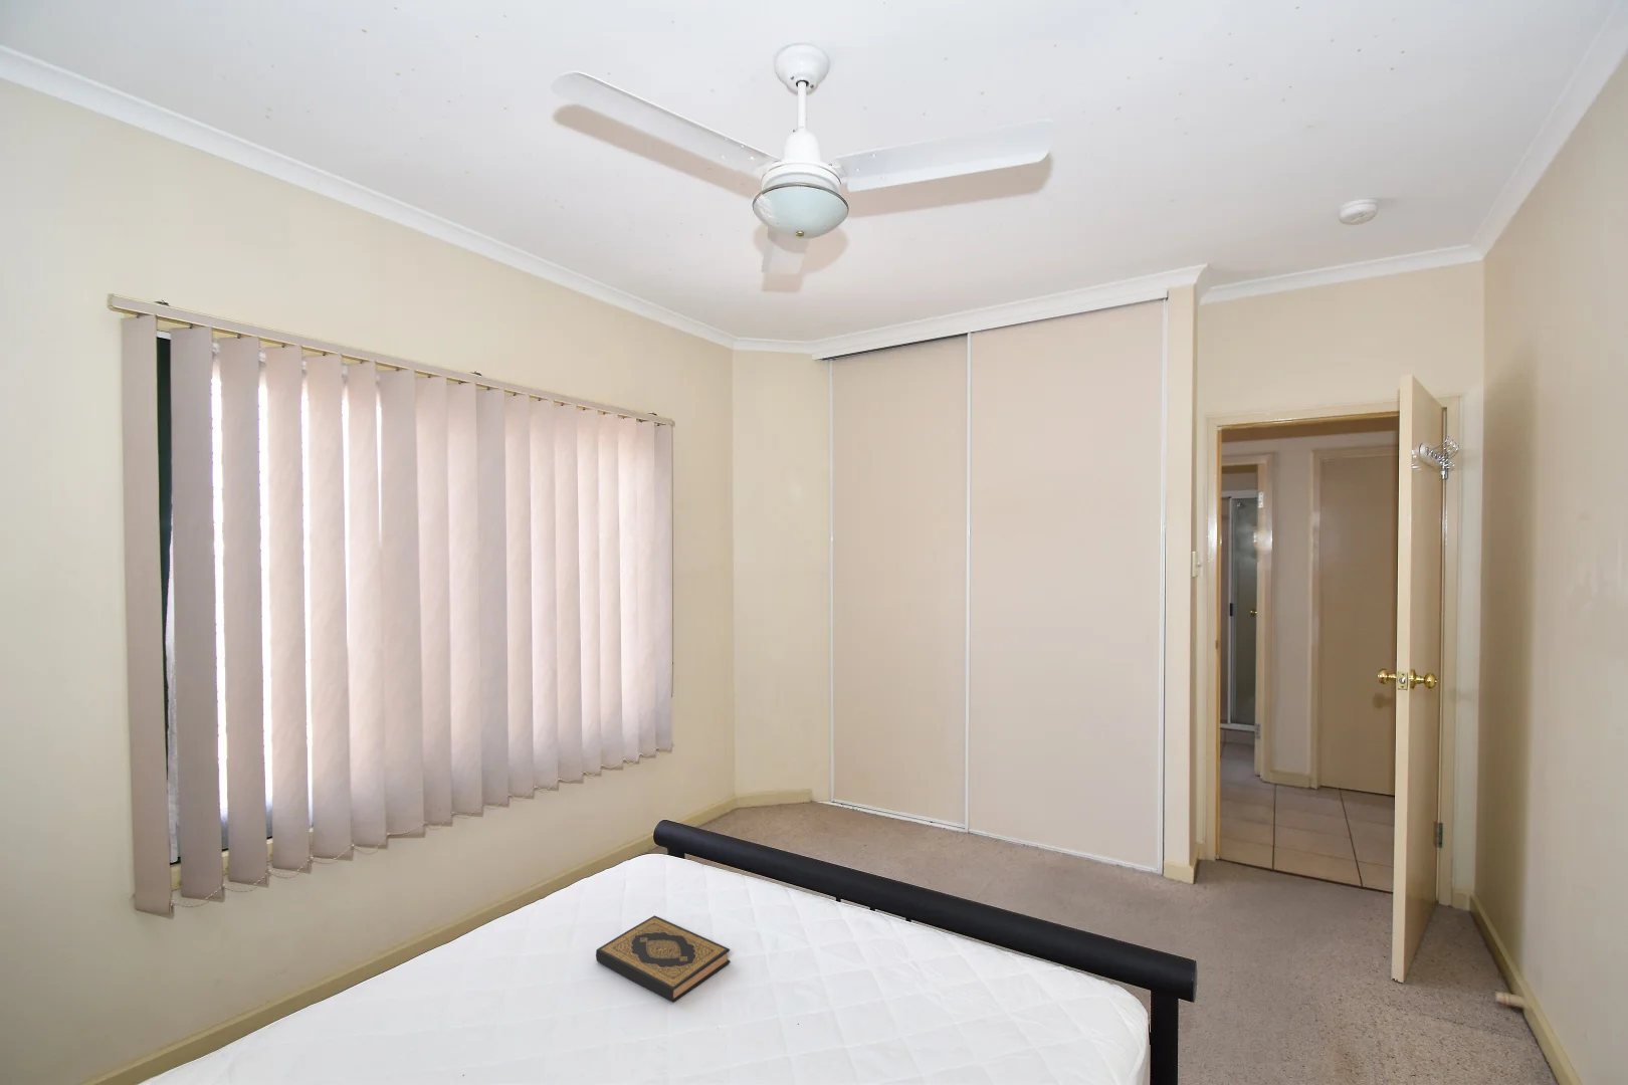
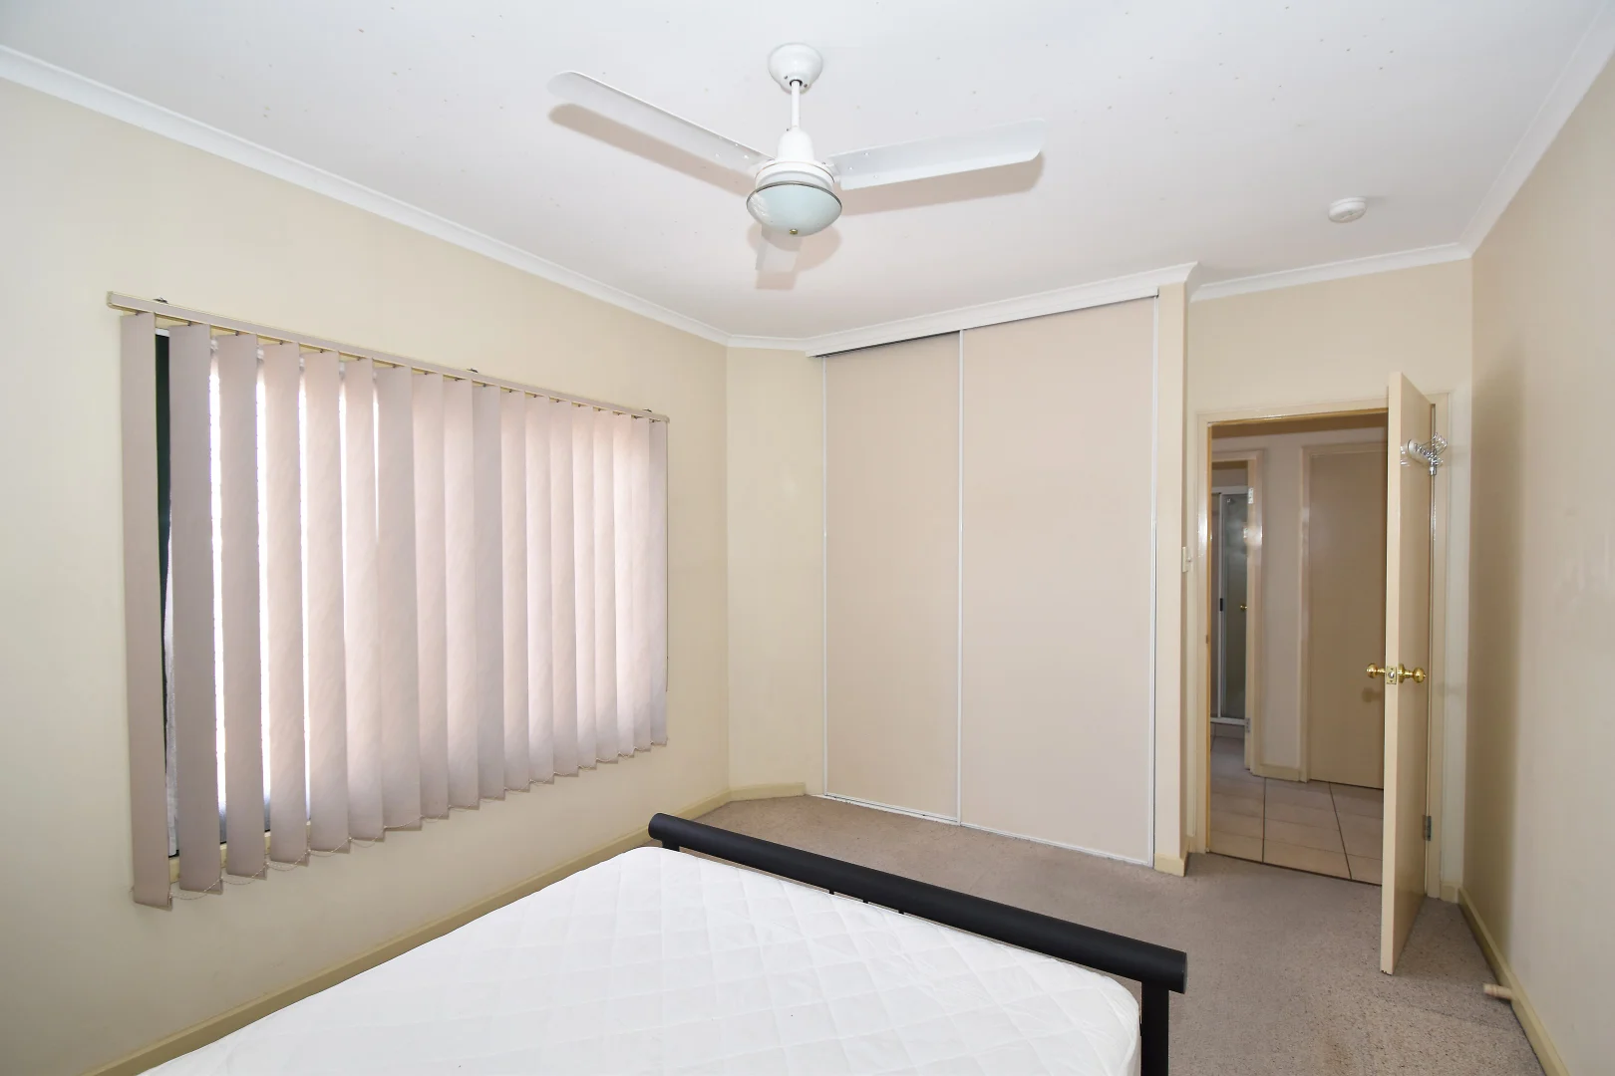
- hardback book (663, 955)
